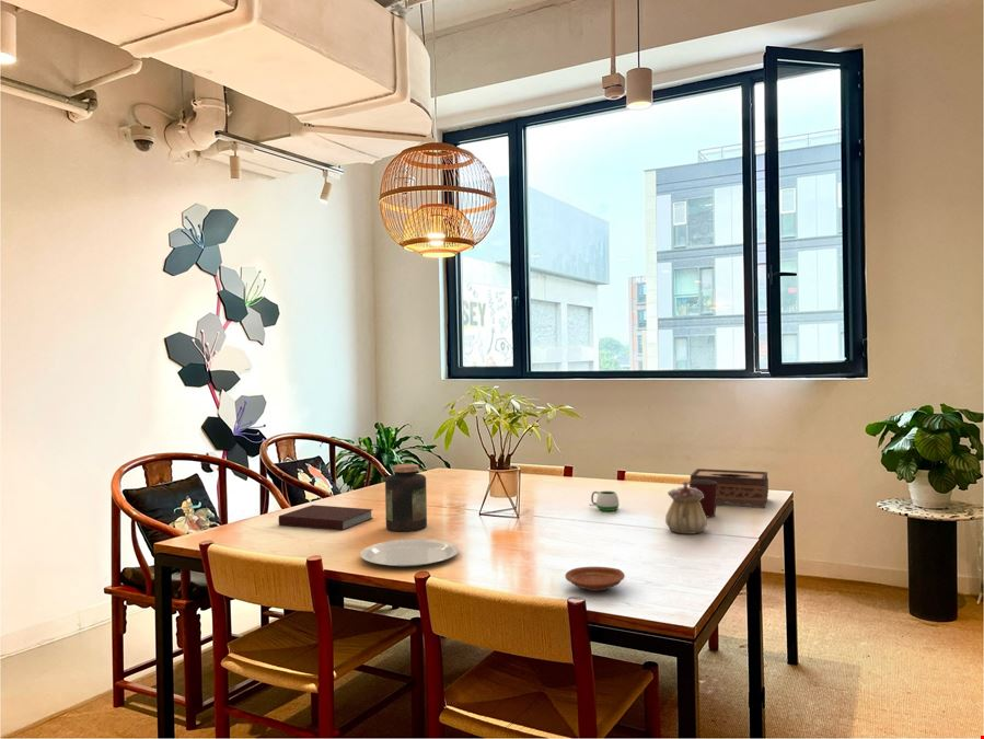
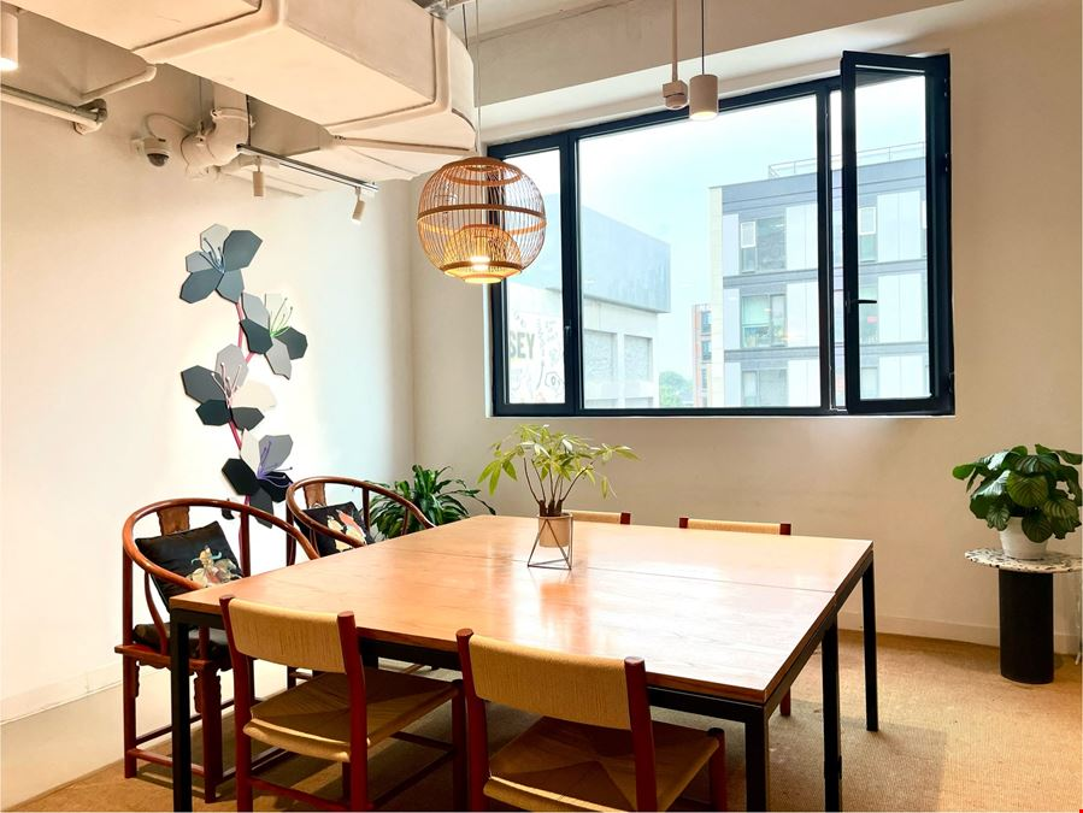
- plate (594, 580)
- teapot (685, 506)
- jar (405, 496)
- tissue box (729, 487)
- notebook (326, 517)
- mug (602, 499)
- mug (704, 497)
- plate (409, 553)
